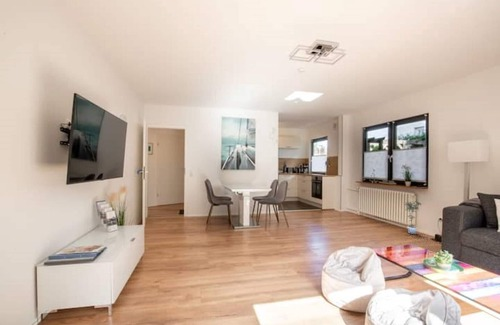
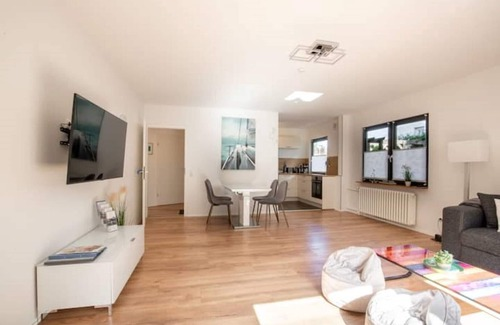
- potted plant (412, 216)
